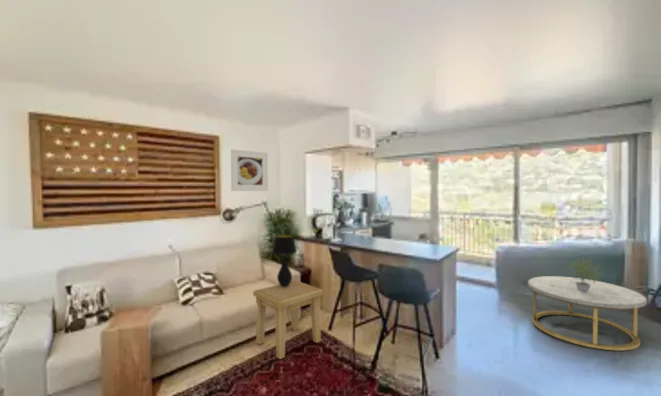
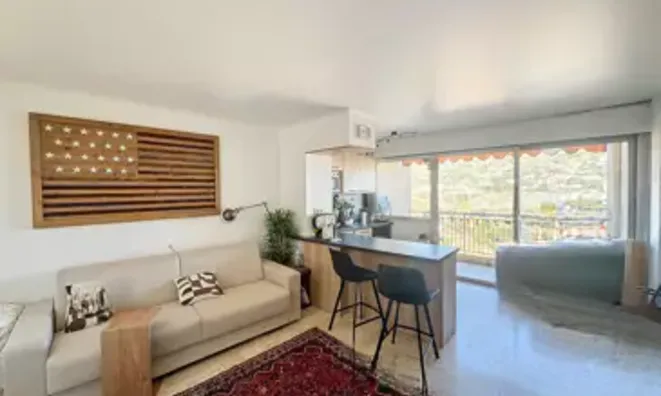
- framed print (250, 171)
- coffee table (581, 305)
- side table (285, 315)
- table lamp (284, 261)
- potted plant (584, 272)
